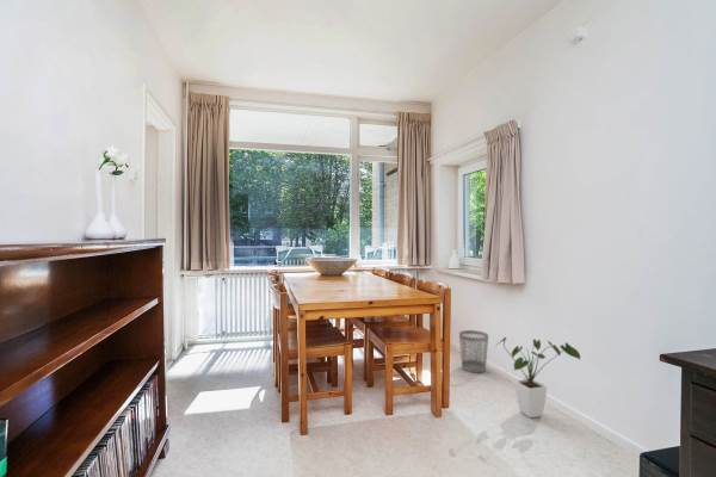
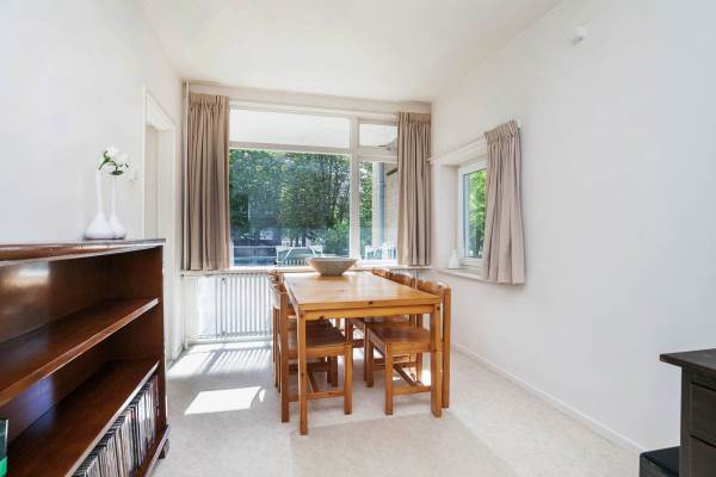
- wastebasket (474, 351)
- house plant (533, 378)
